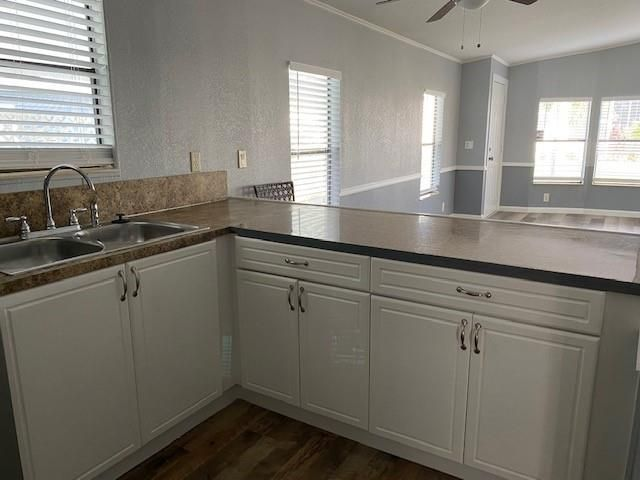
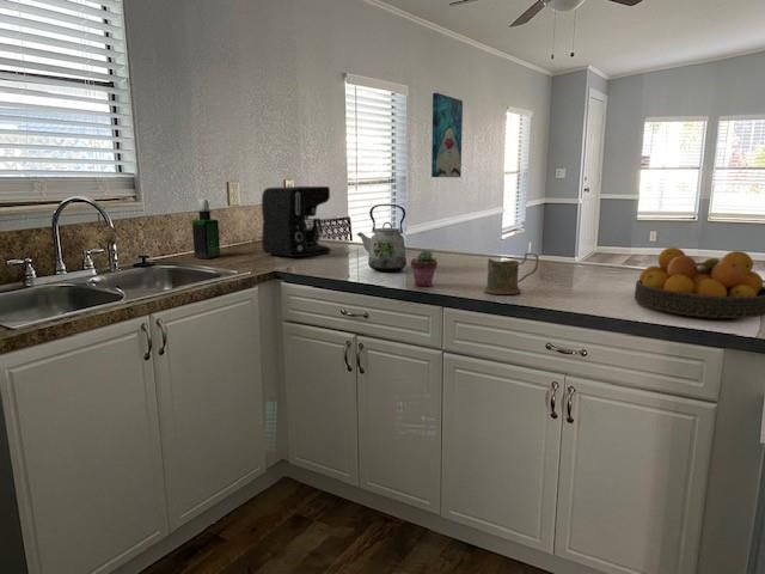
+ spray bottle (206, 228)
+ coffee maker (299, 220)
+ wall art (447, 138)
+ mug (512, 271)
+ fruit bowl (702, 277)
+ kettle (380, 237)
+ potted succulent (423, 267)
